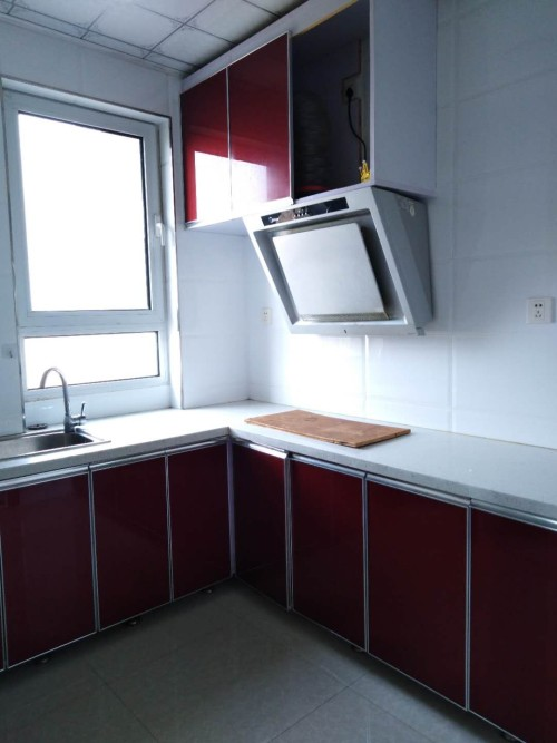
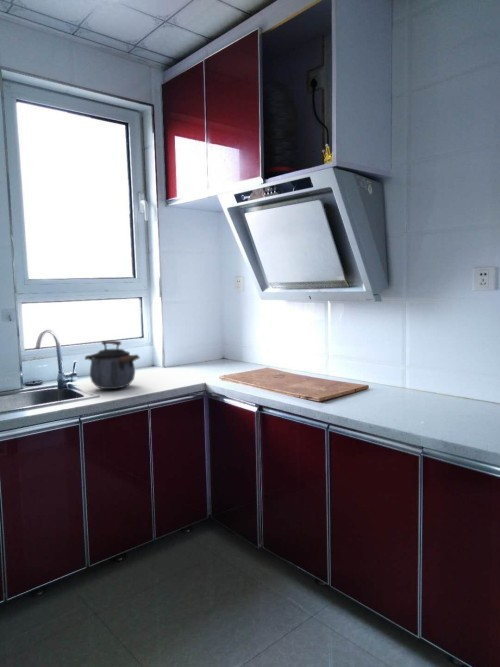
+ kettle (112, 364)
